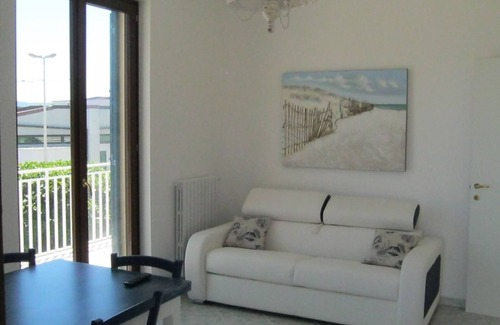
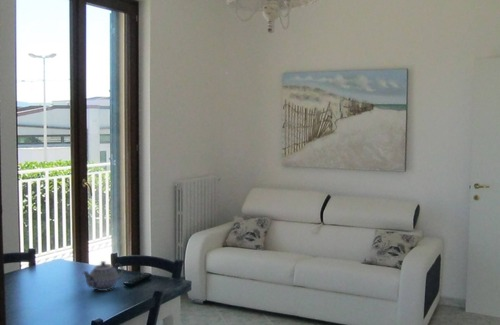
+ teapot (103, 274)
